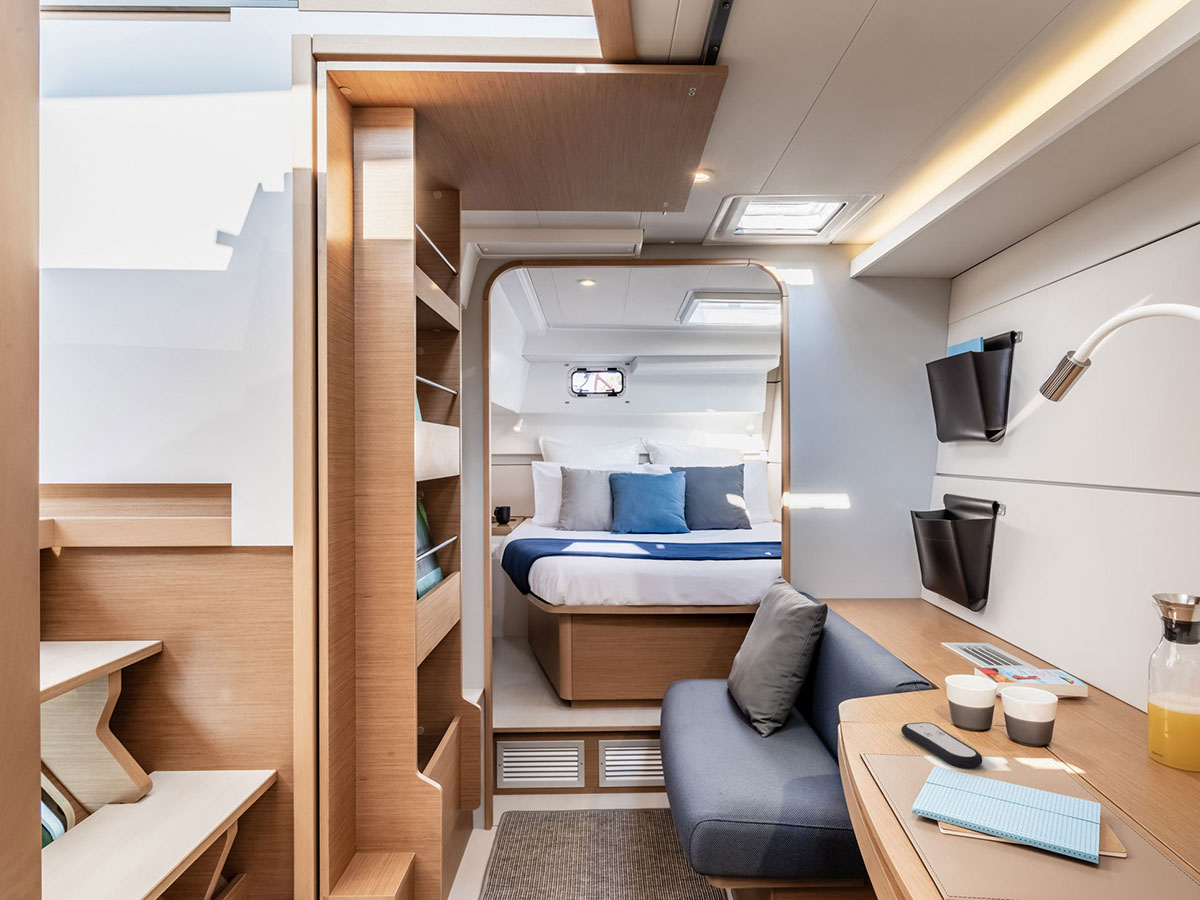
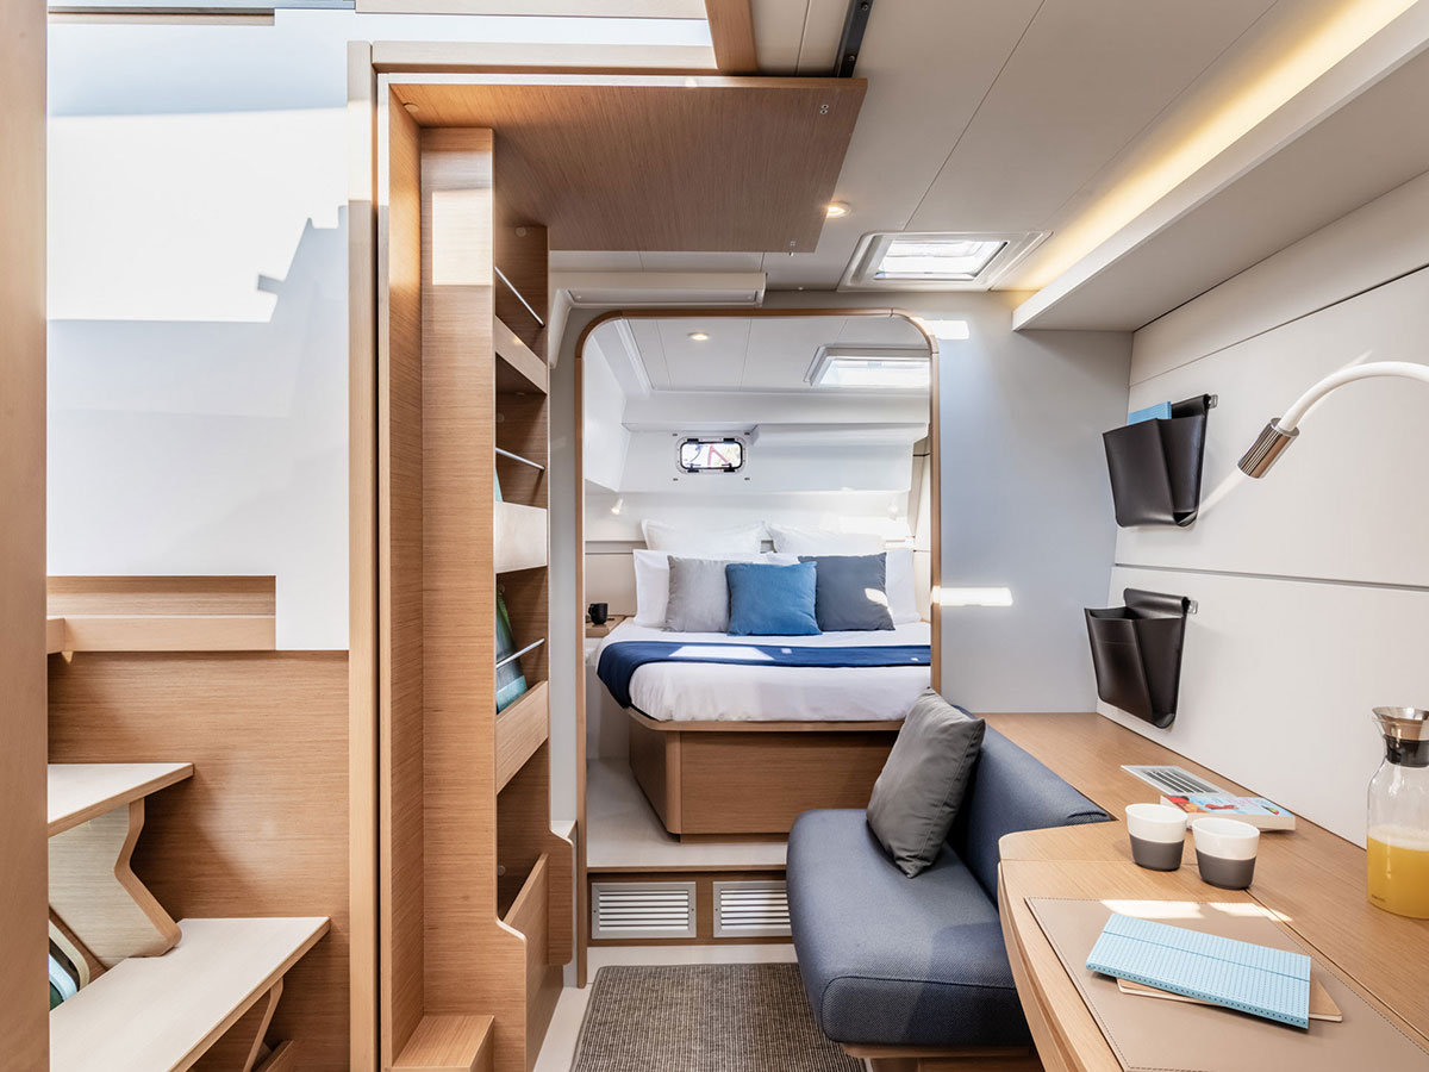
- remote control (941, 743)
